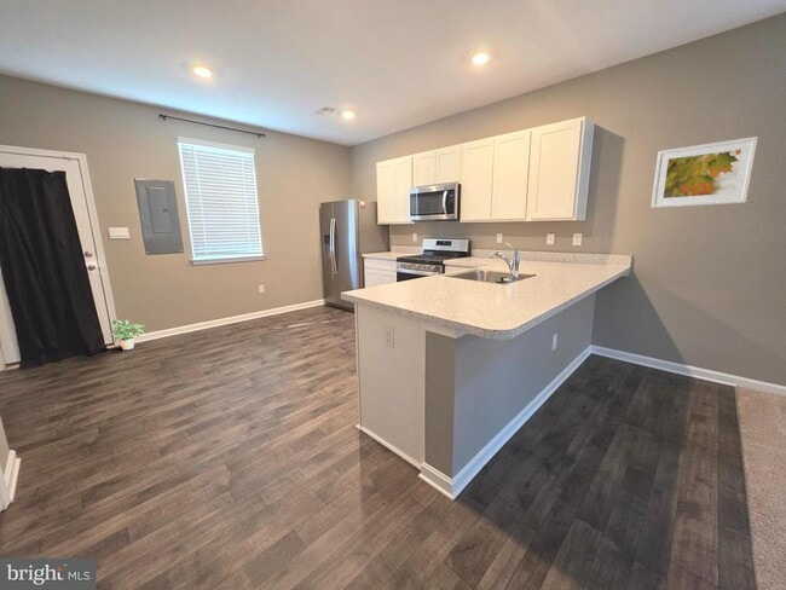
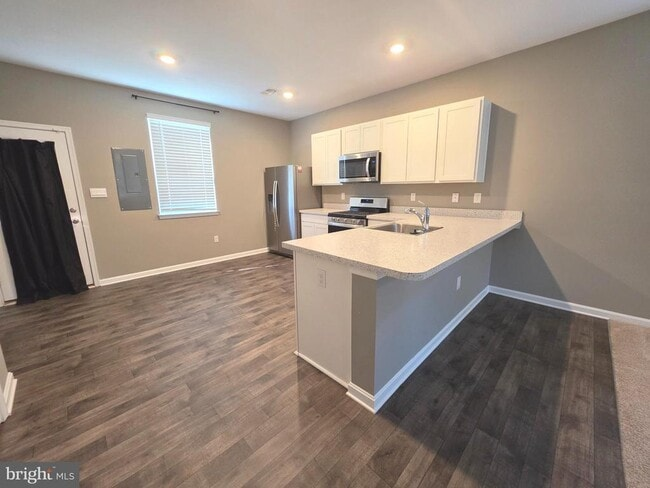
- potted plant (128, 332)
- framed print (699, 175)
